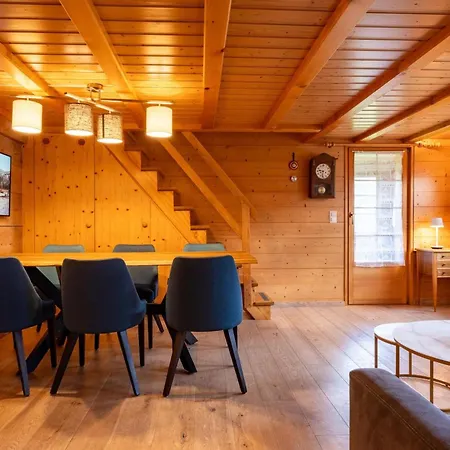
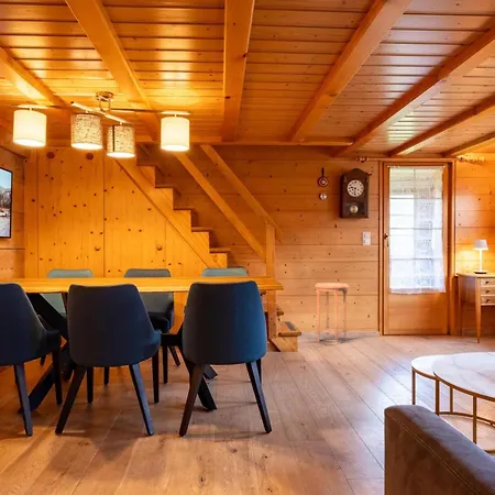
+ side table (328, 312)
